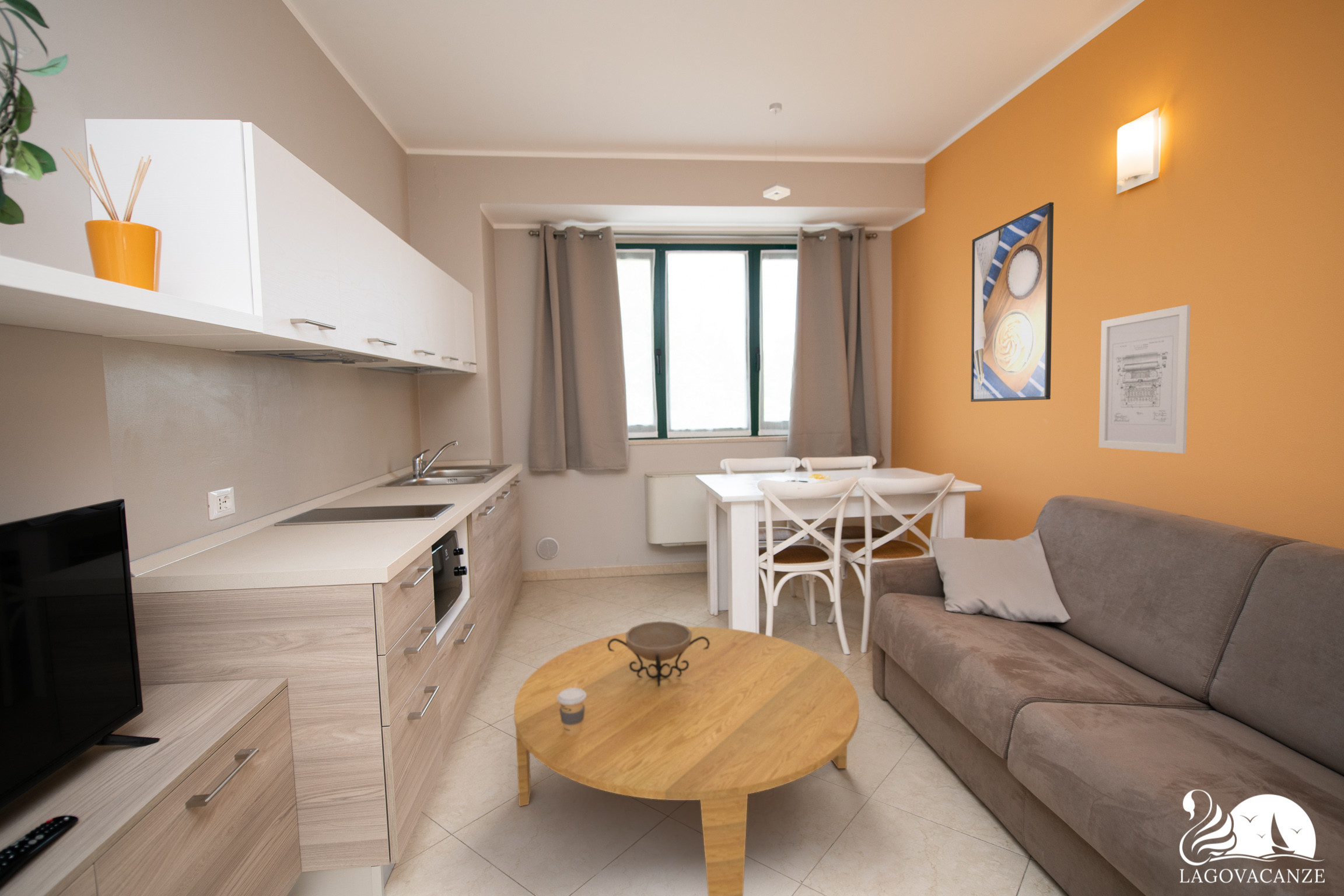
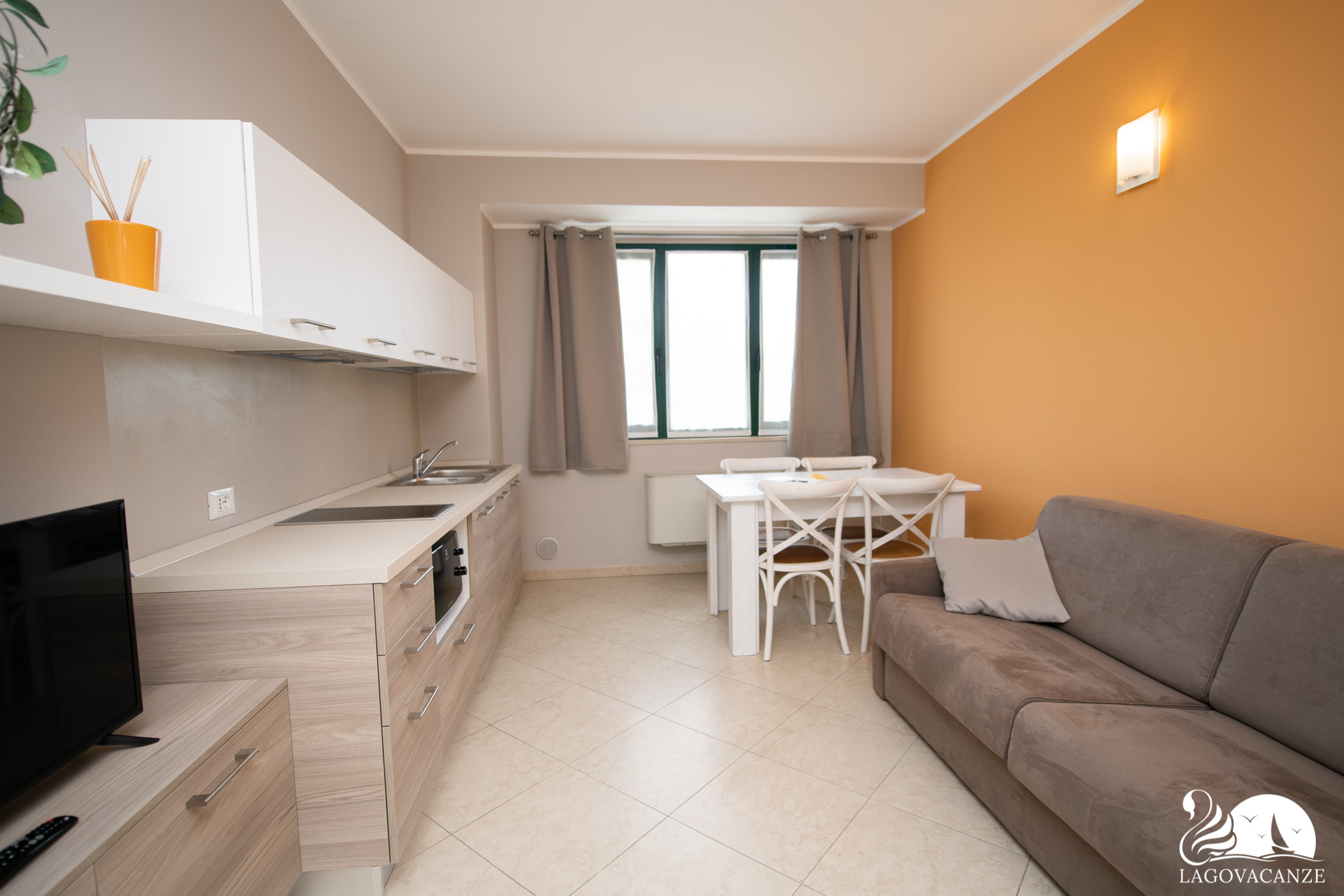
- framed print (1007, 312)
- coffee table (686, 733)
- wall art (1140, 382)
- decorative bowl (659, 656)
- coffee cup (572, 711)
- pendant lamp (776, 150)
